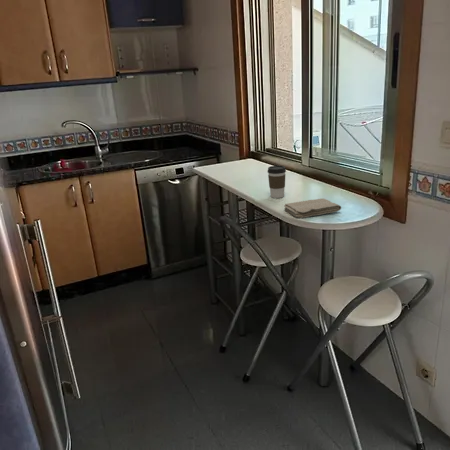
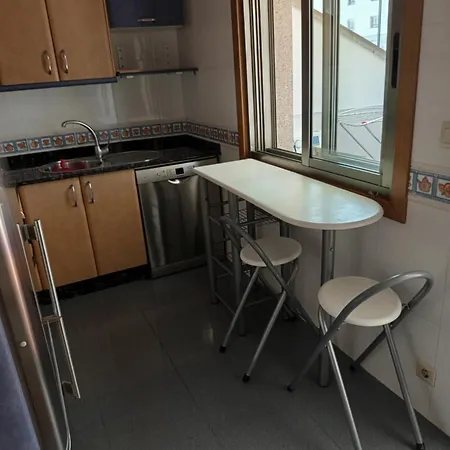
- coffee cup (277, 181)
- washcloth (311, 207)
